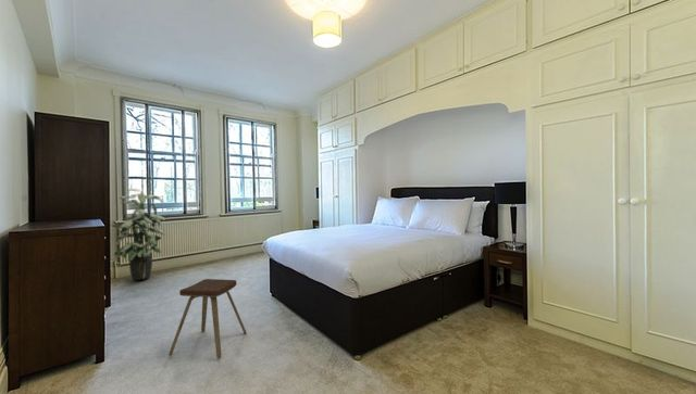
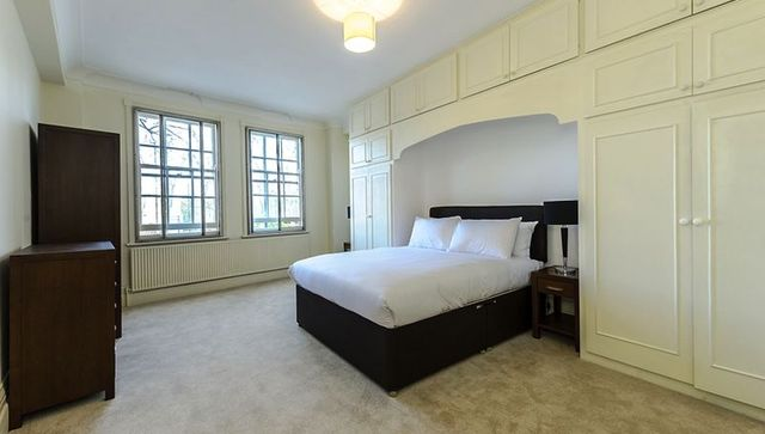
- indoor plant (138, 233)
- music stool (212, 314)
